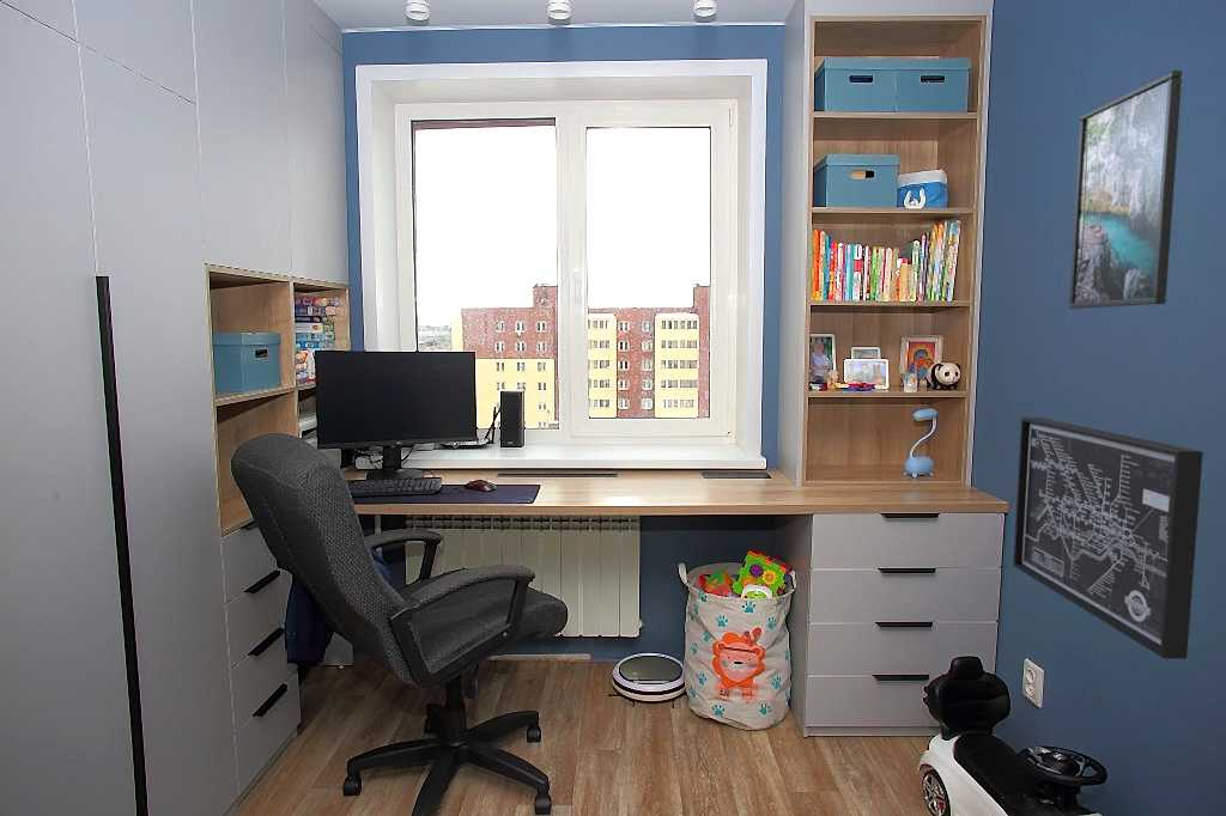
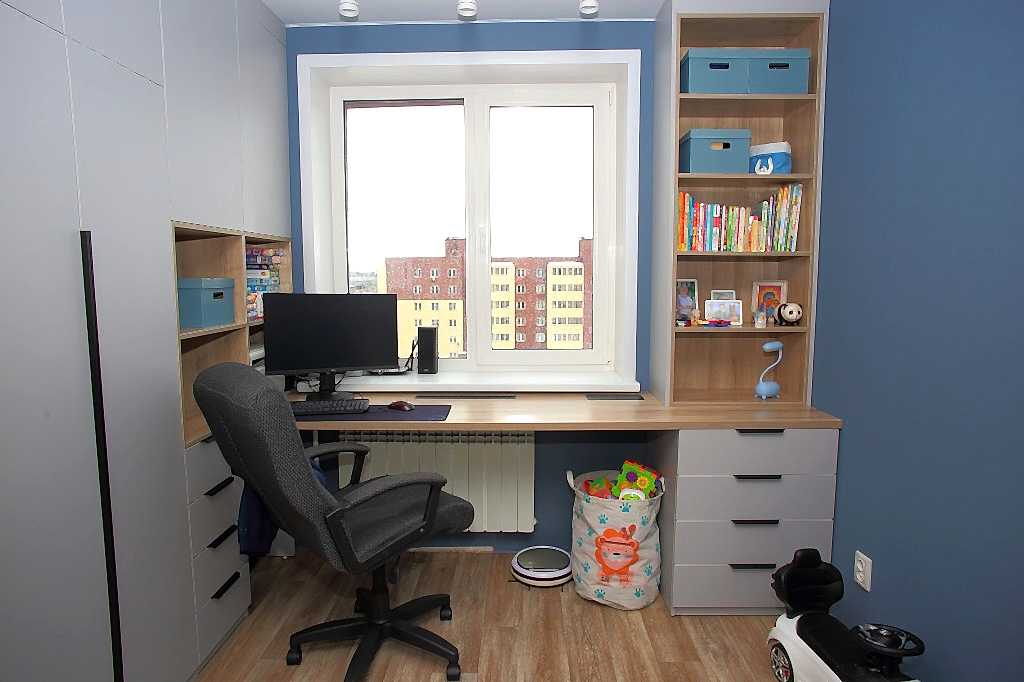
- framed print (1119, 201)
- wall art (1091, 518)
